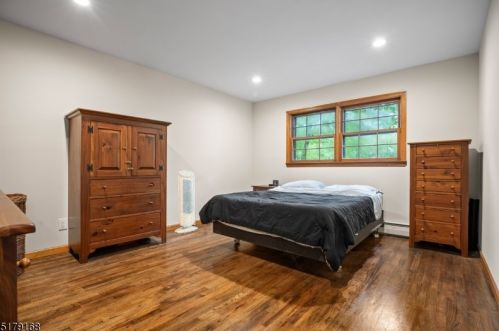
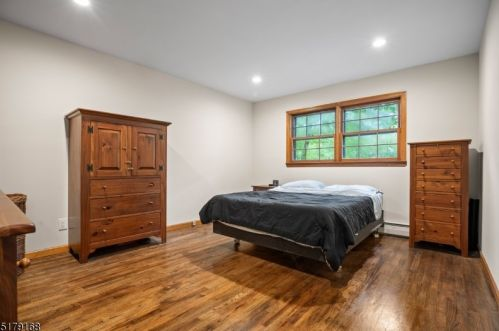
- air purifier (186, 200)
